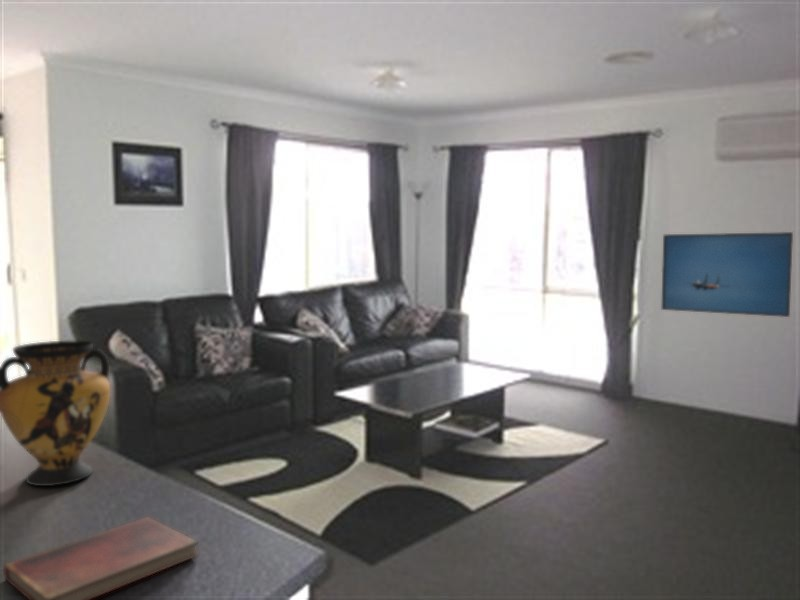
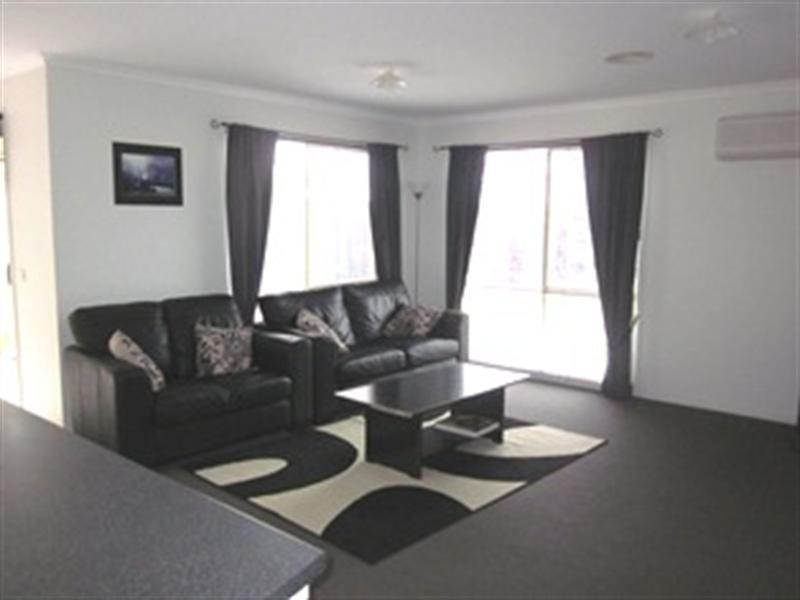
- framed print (723, 273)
- diary (104, 559)
- vase (57, 411)
